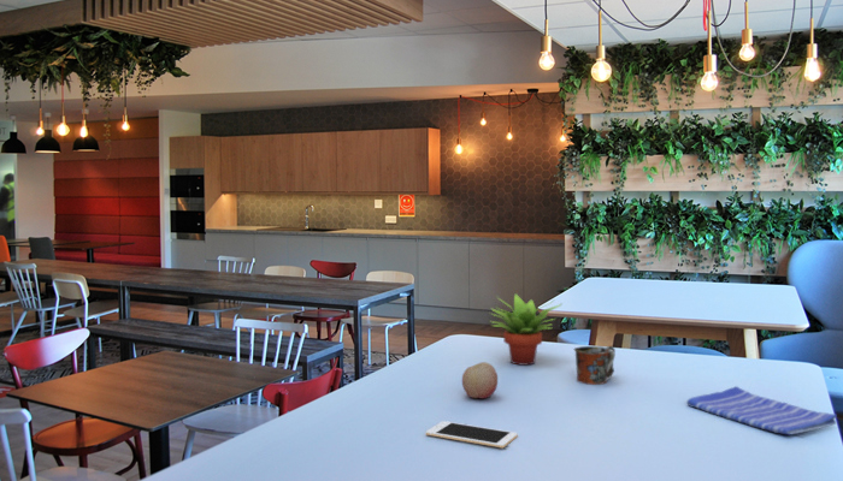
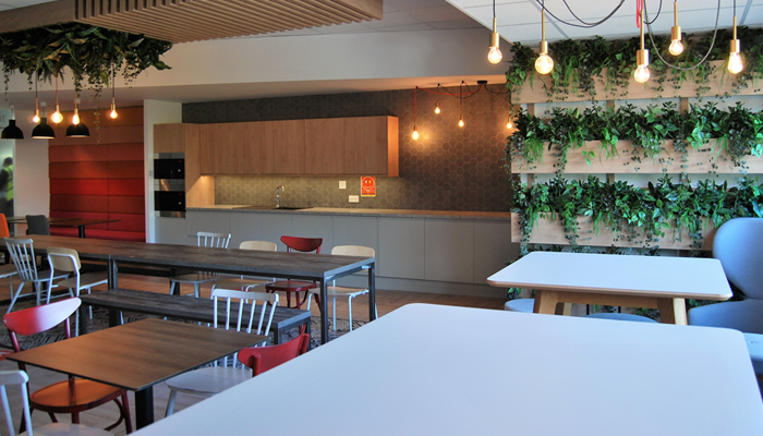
- cell phone (471, 433)
- succulent plant (523, 327)
- fruit (479, 380)
- mug (596, 363)
- dish towel (757, 409)
